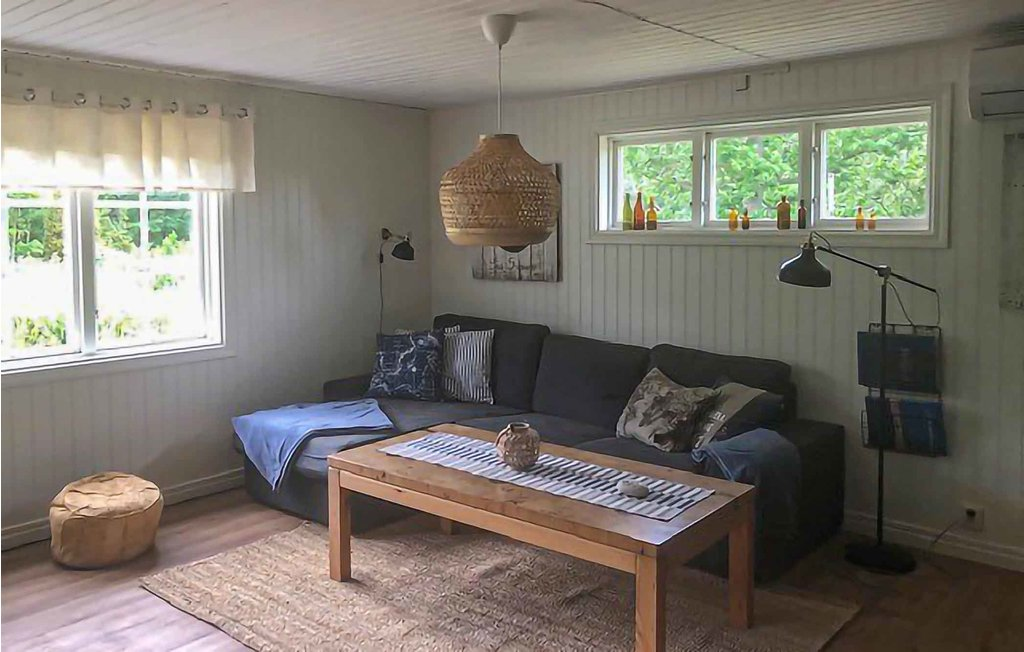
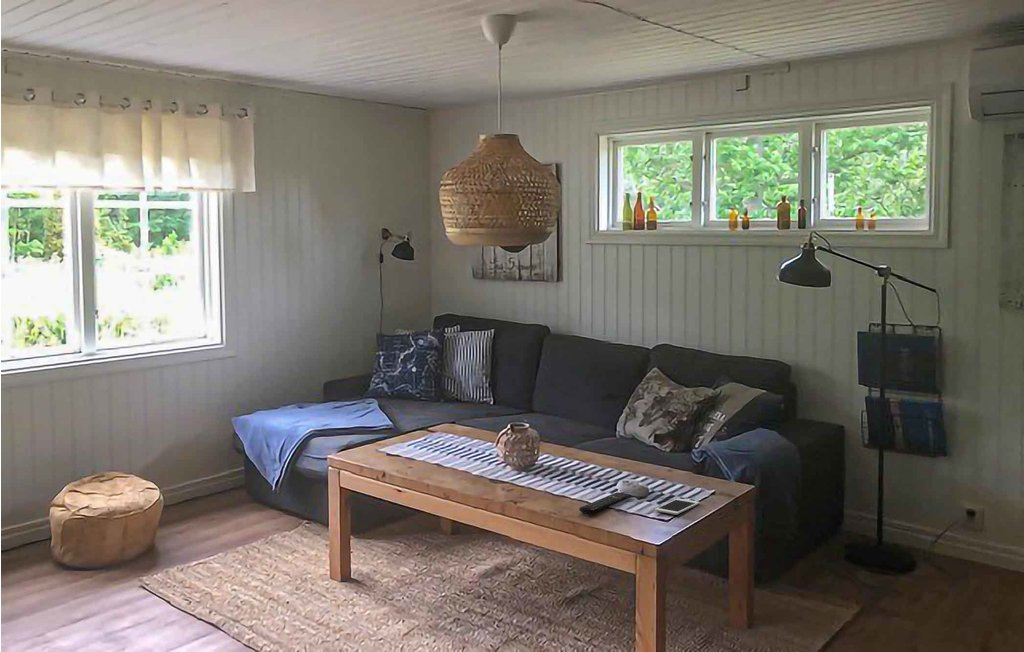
+ remote control (605, 503)
+ cell phone (677, 506)
